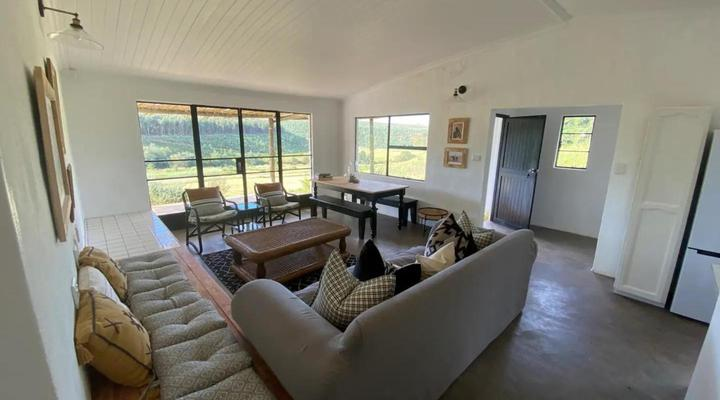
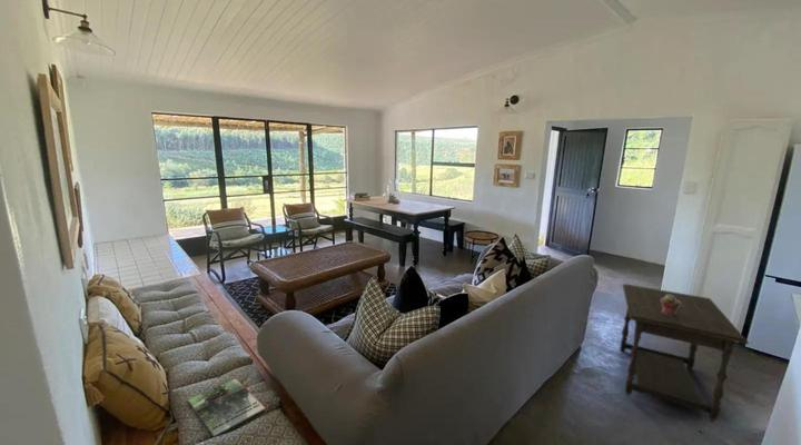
+ potted succulent (670, 304)
+ magazine (226, 404)
+ side table (666, 337)
